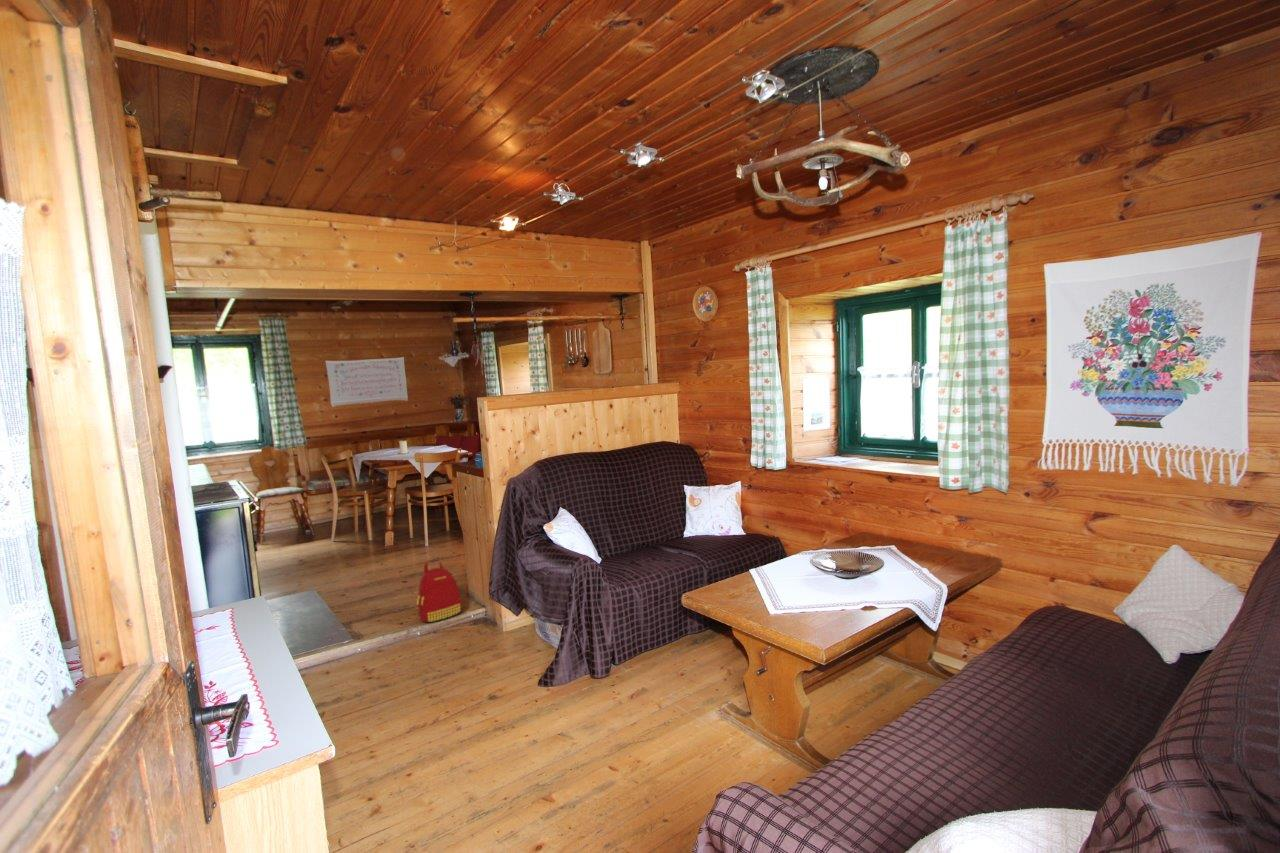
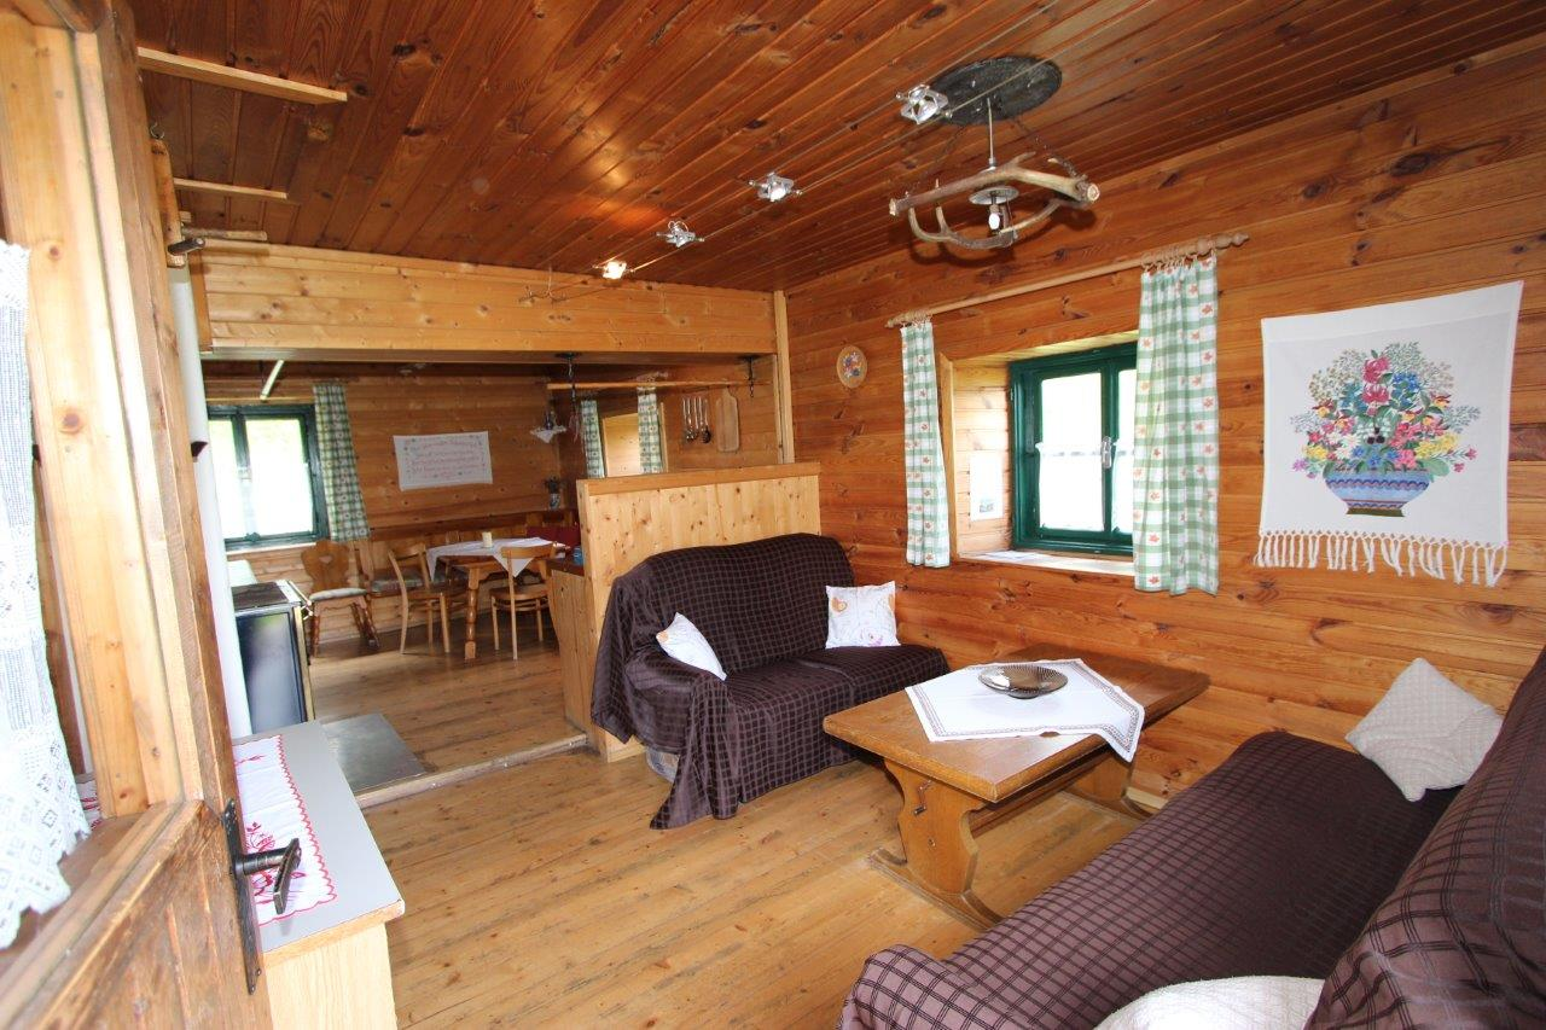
- backpack (437, 589)
